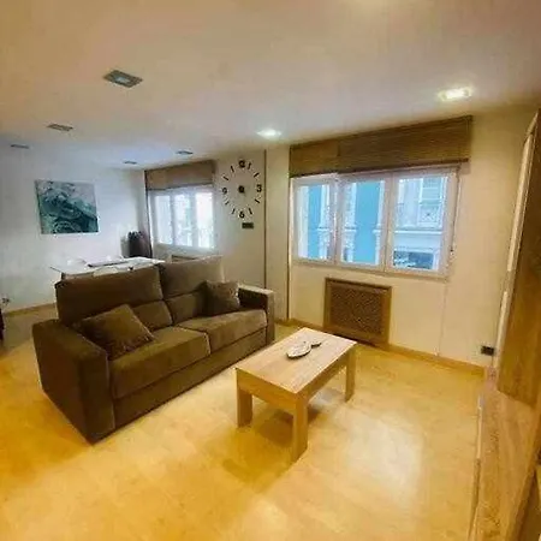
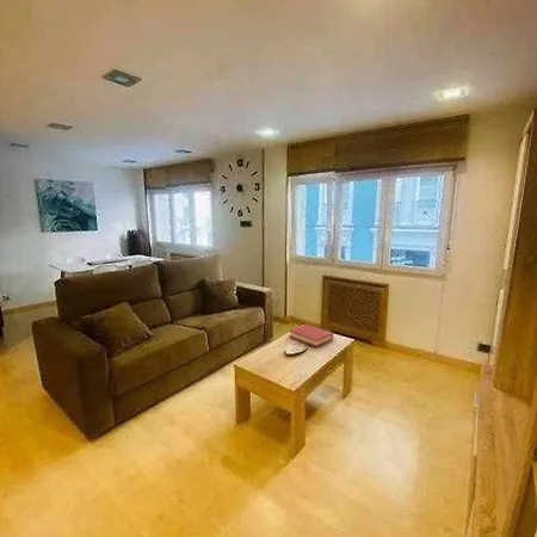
+ hardback book (310, 334)
